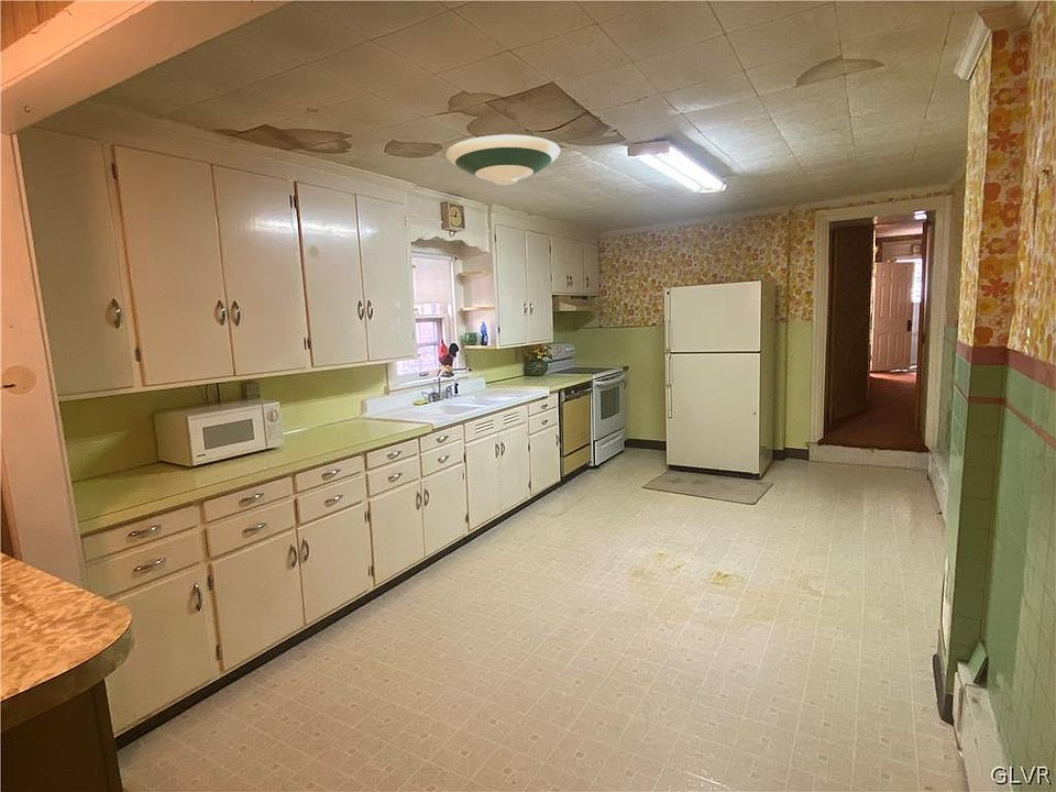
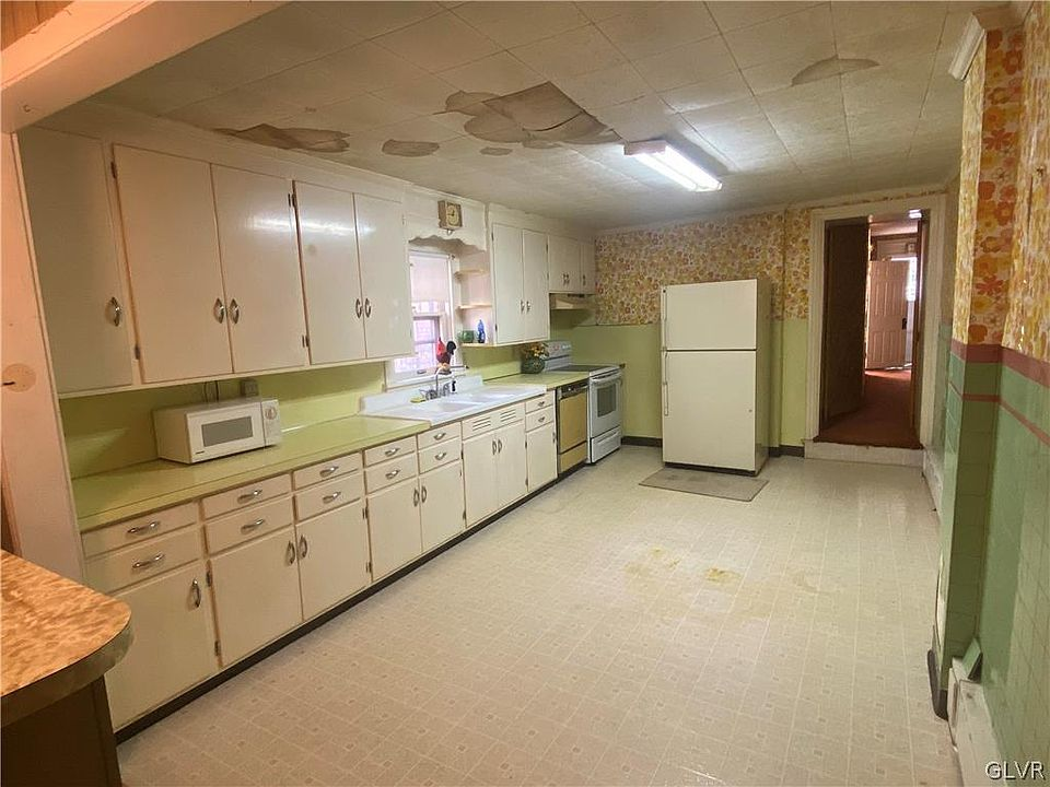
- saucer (504, 168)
